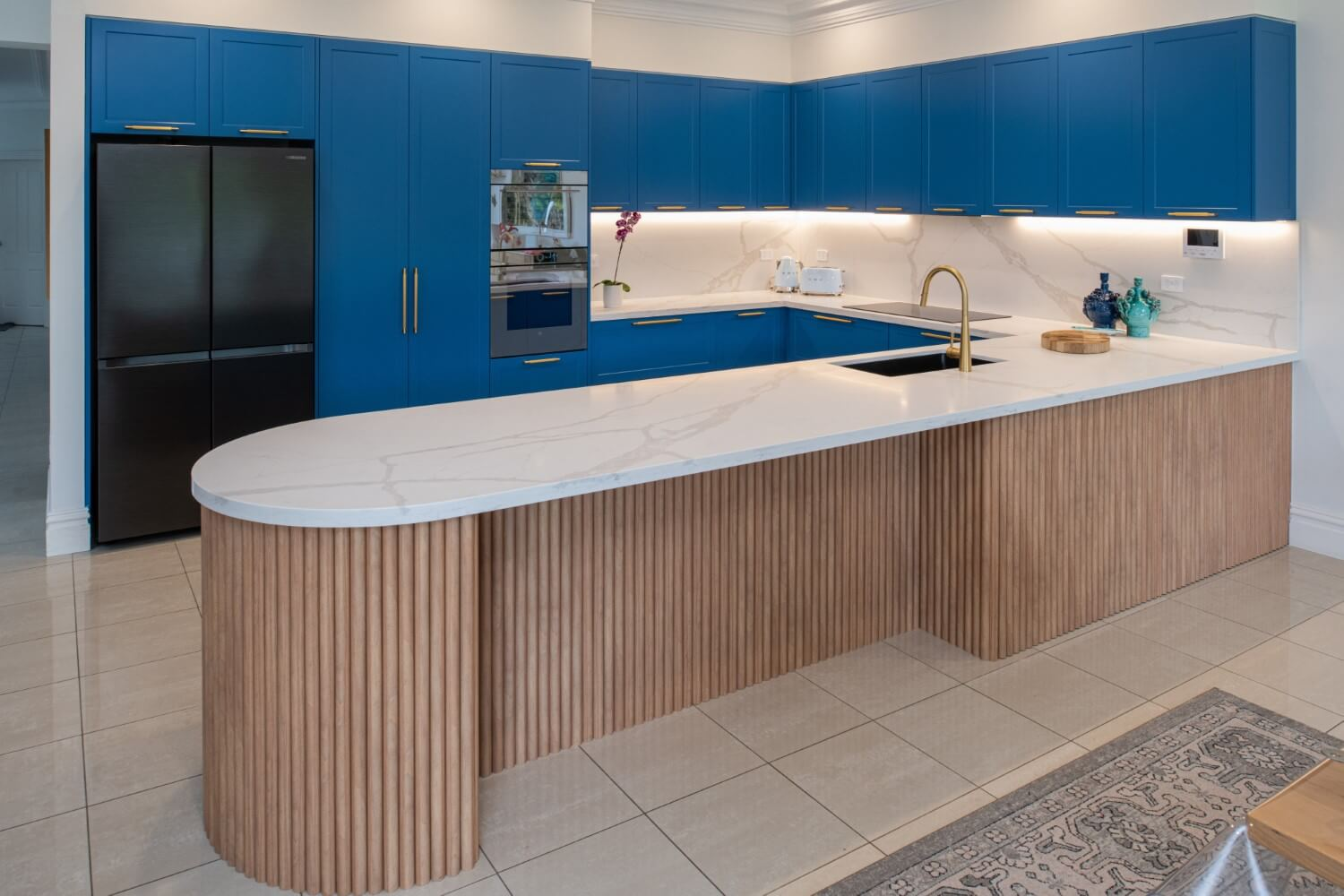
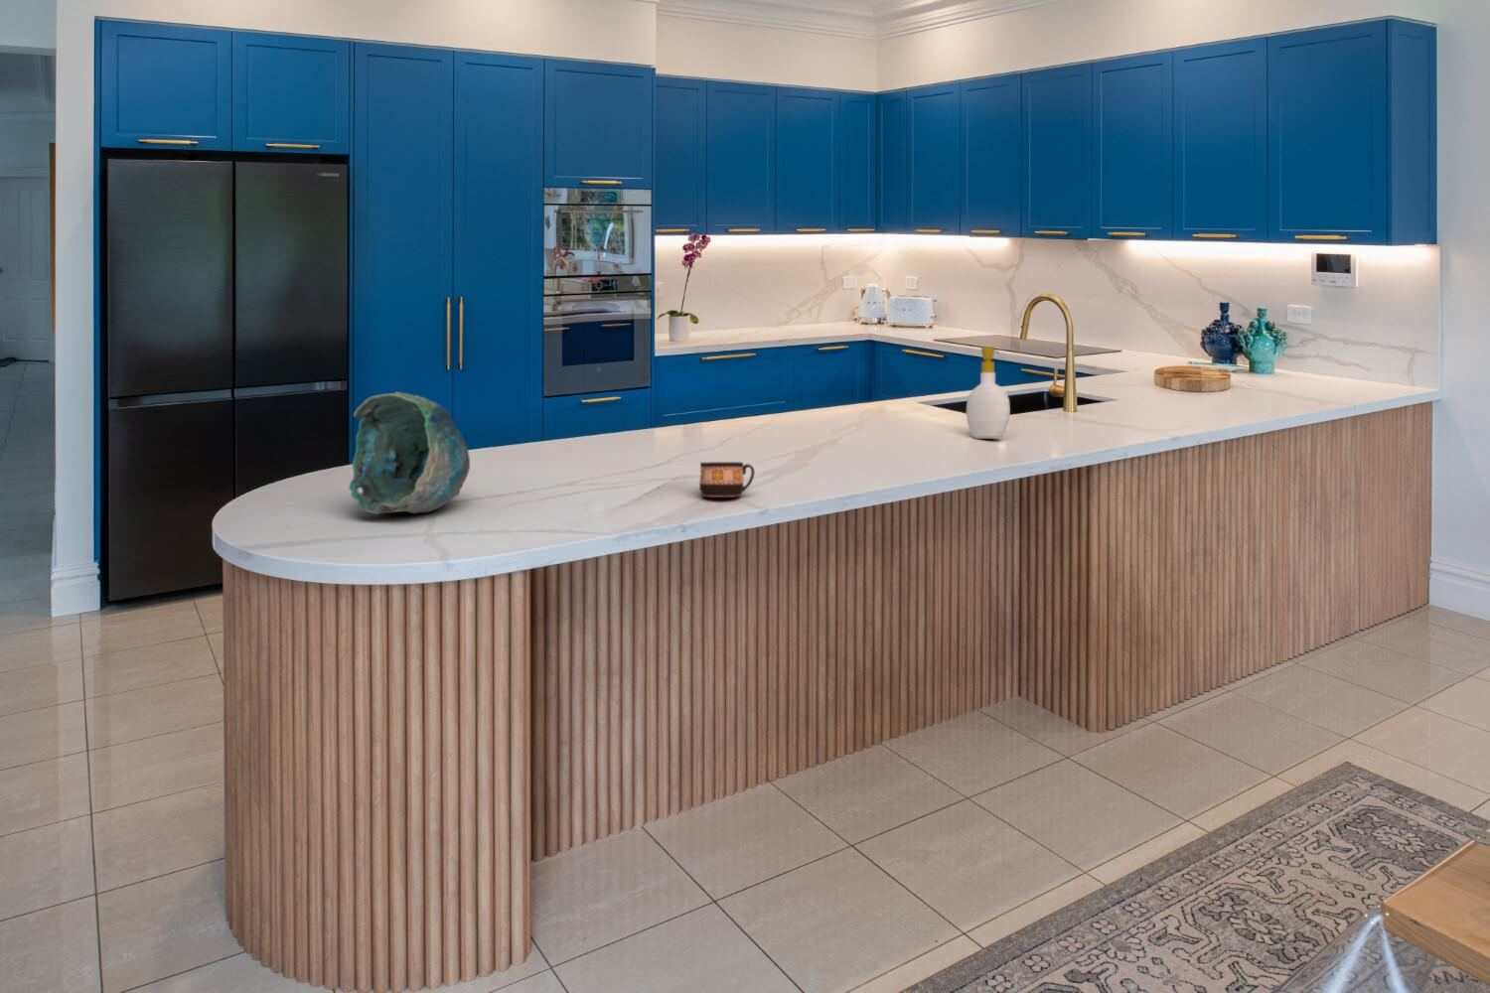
+ decorative bowl (411, 453)
+ soap bottle (989, 392)
+ cup (723, 480)
